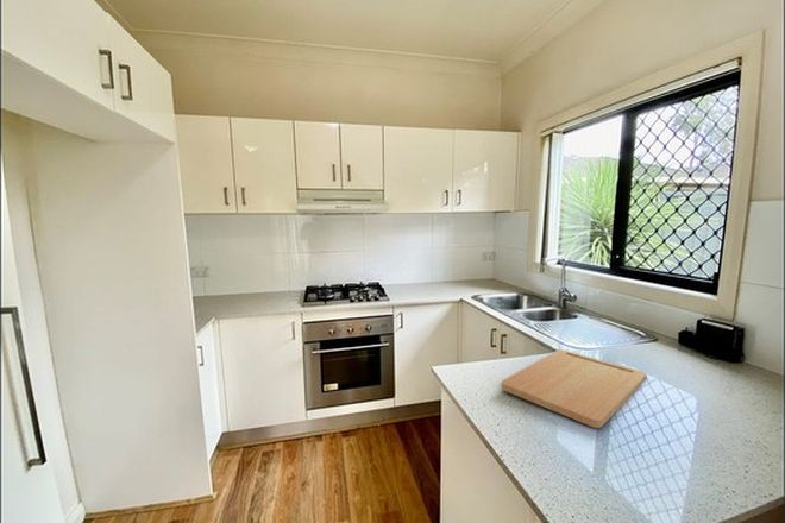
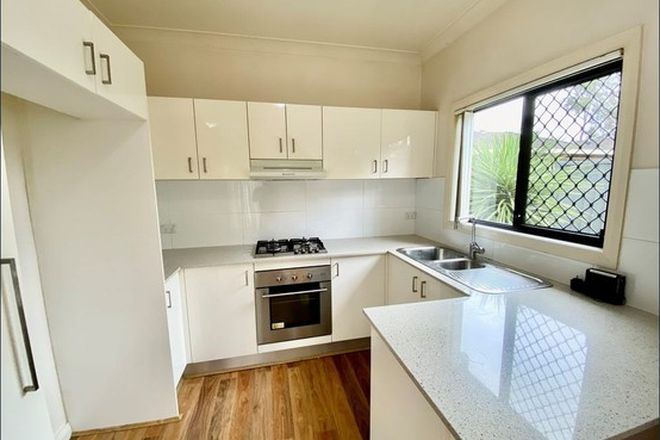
- cutting board (574, 380)
